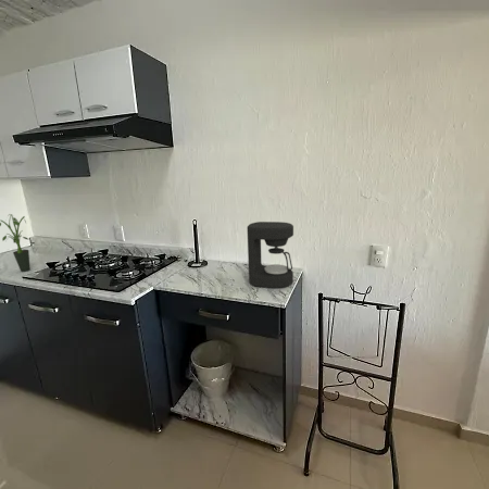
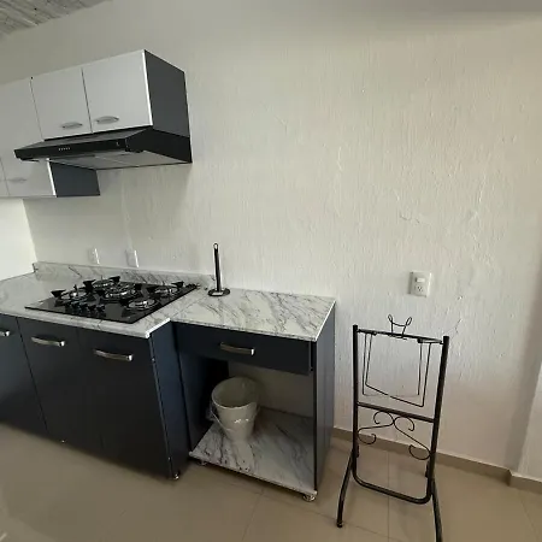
- potted plant (16, 243)
- coffee maker (271, 252)
